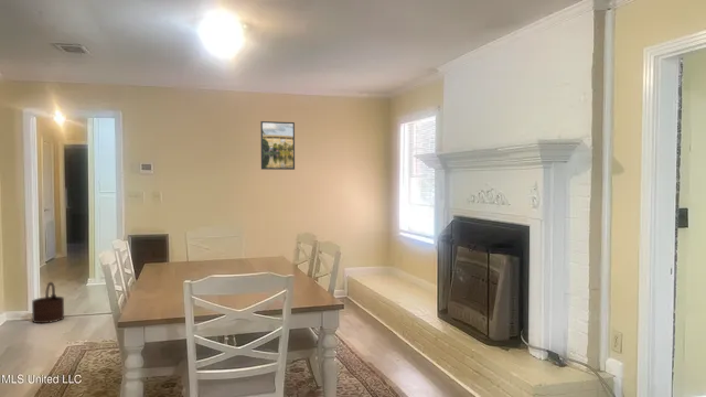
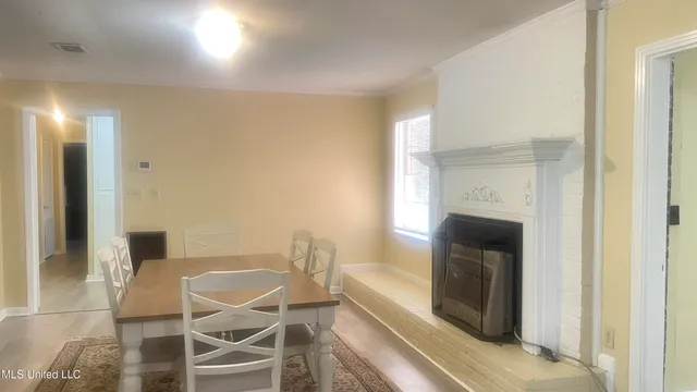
- wooden bucket (47, 301)
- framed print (277, 146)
